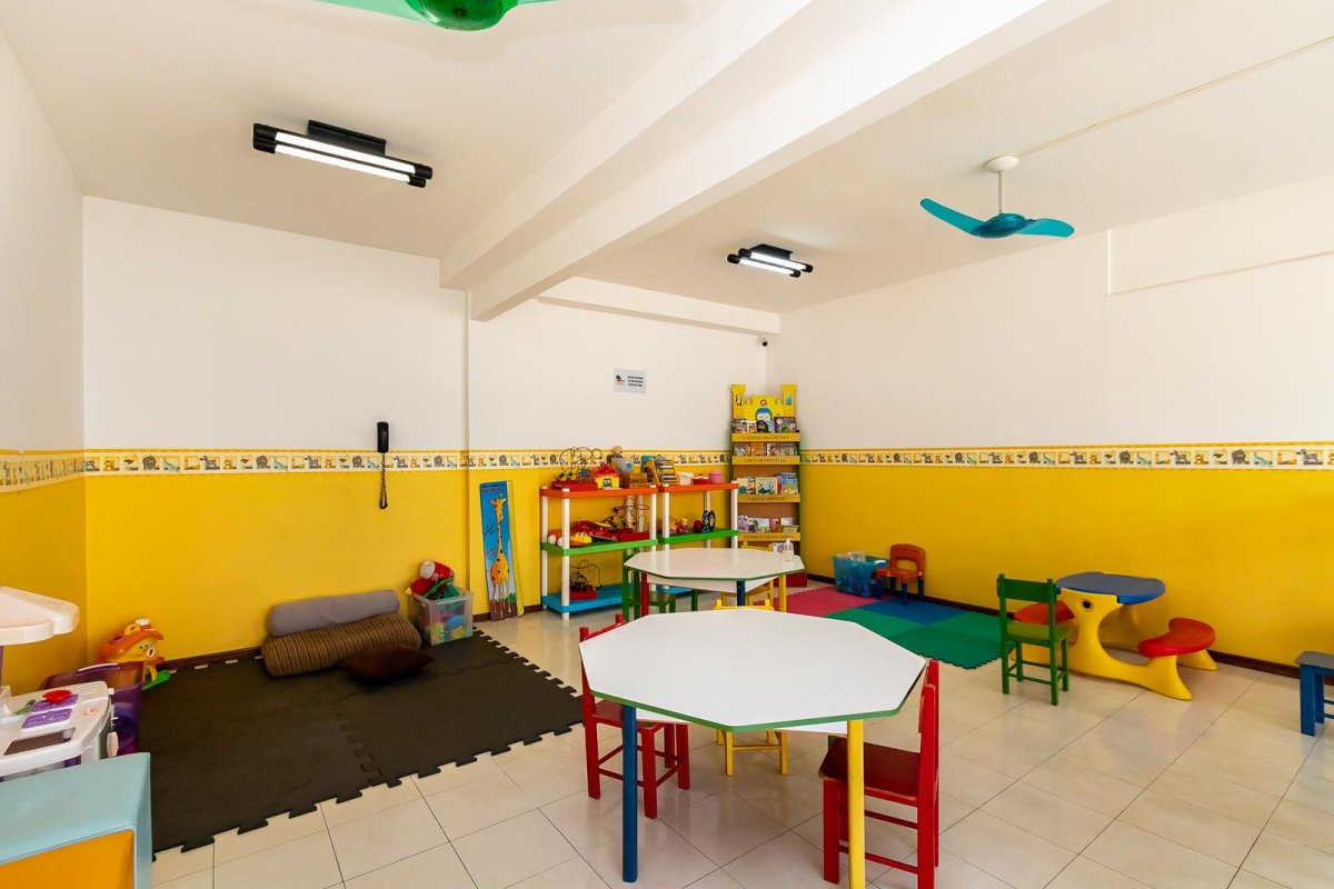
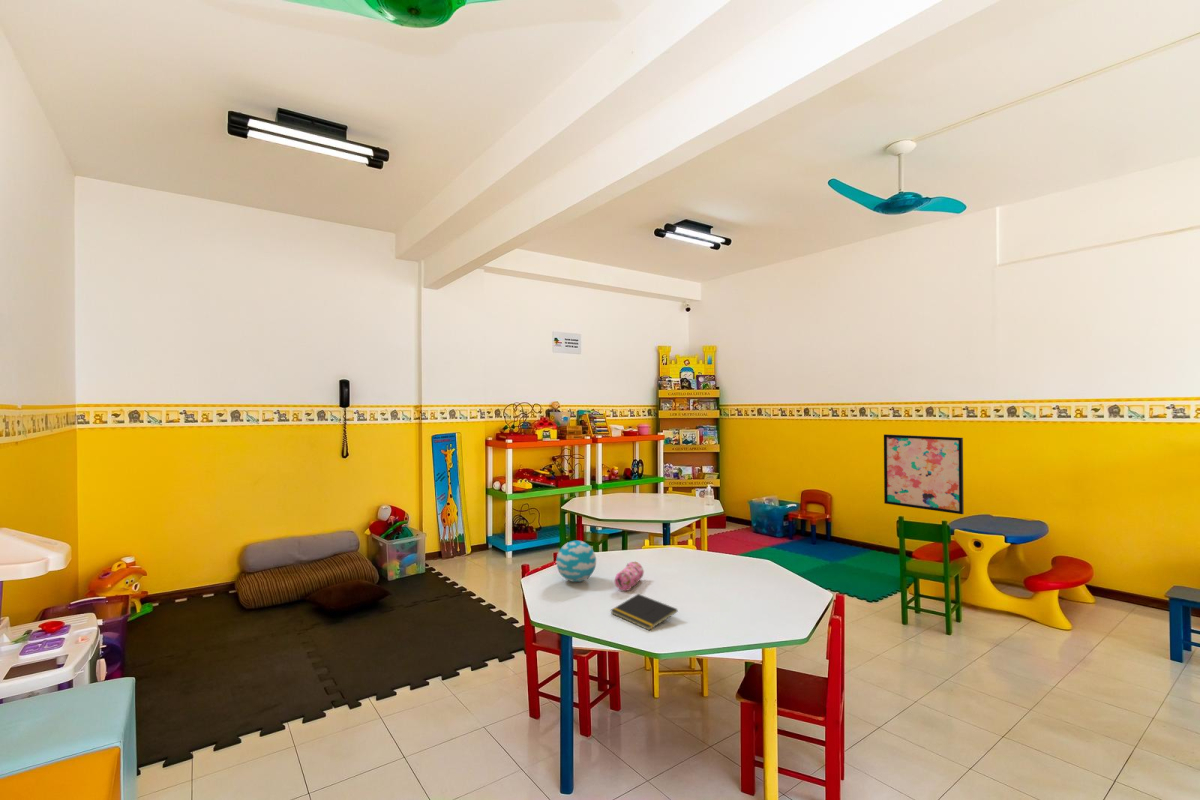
+ wall art (921, 472)
+ decorative ball (576, 561)
+ notepad (643, 611)
+ pencil case (629, 575)
